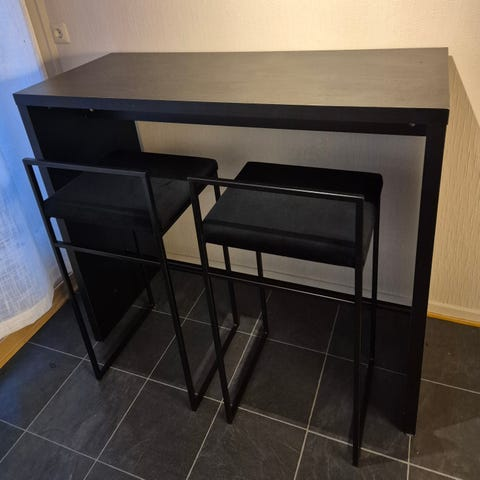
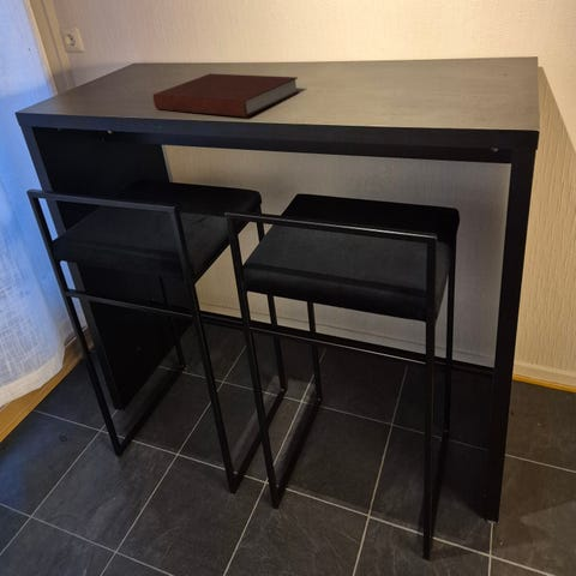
+ notebook (226, 92)
